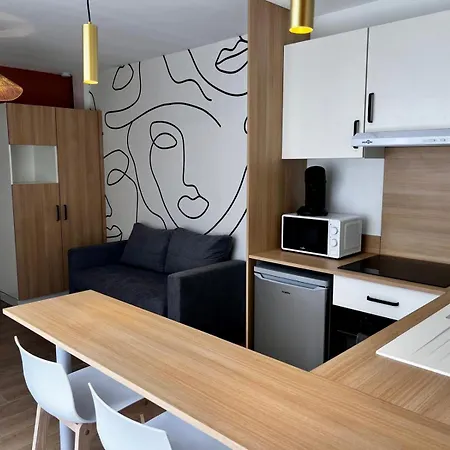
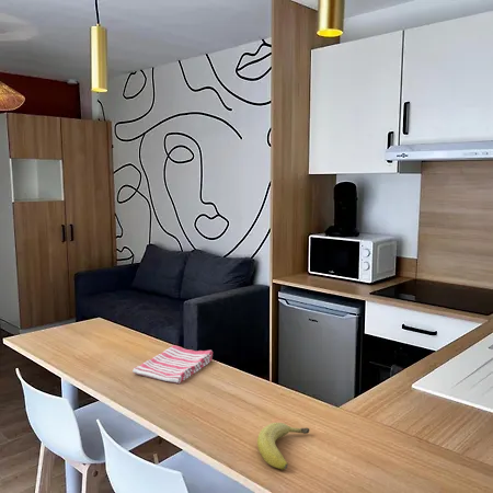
+ fruit (278, 437)
+ dish towel (174, 362)
